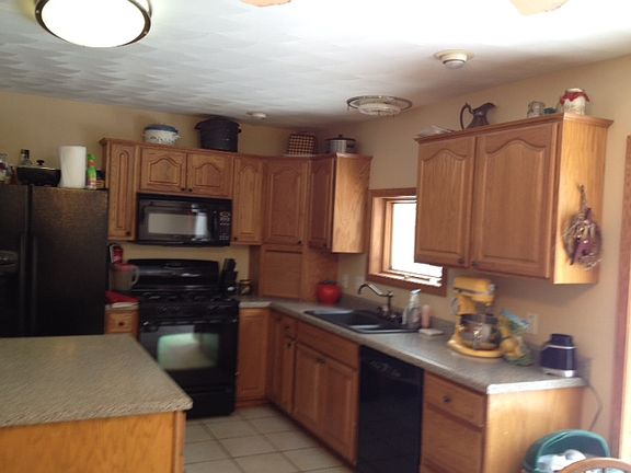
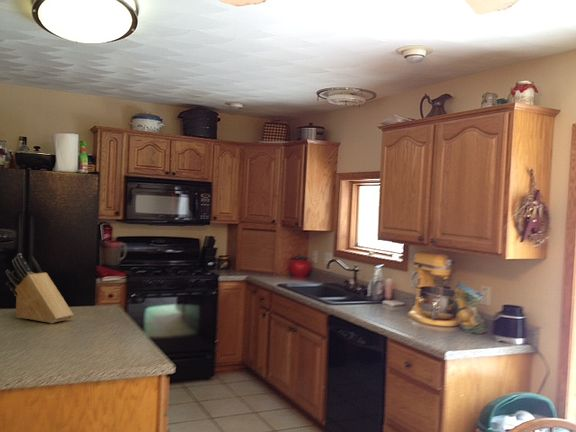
+ knife block (38, 286)
